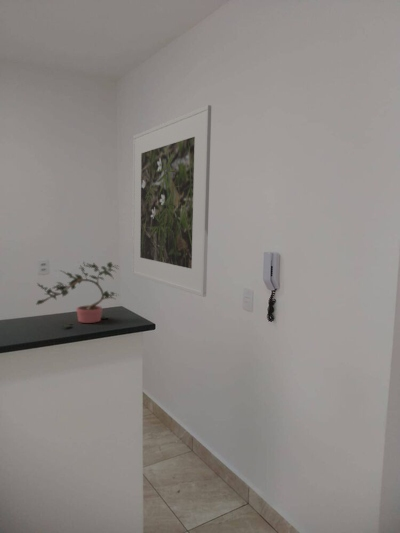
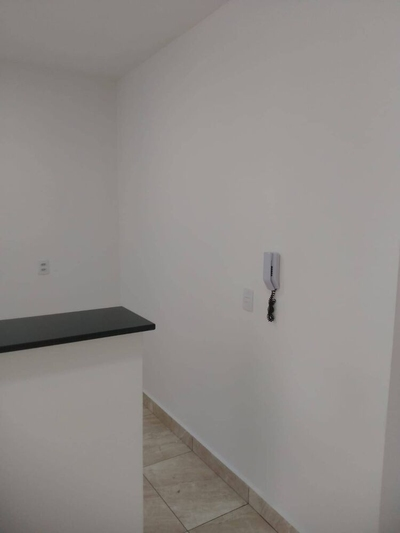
- potted plant (74, 288)
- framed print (164, 205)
